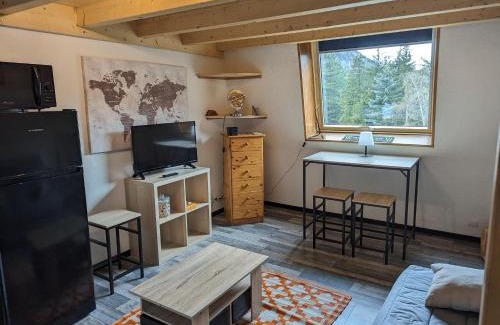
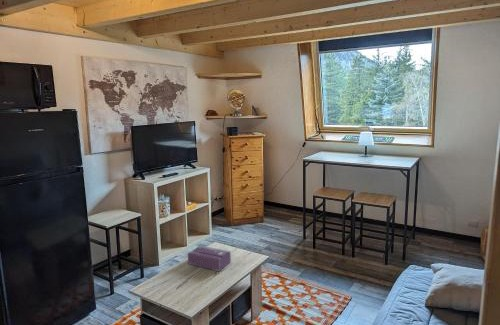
+ tissue box (209, 257)
